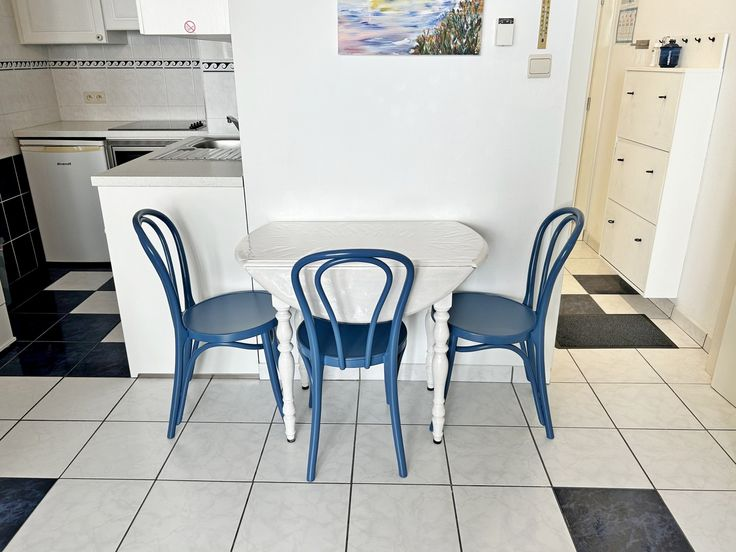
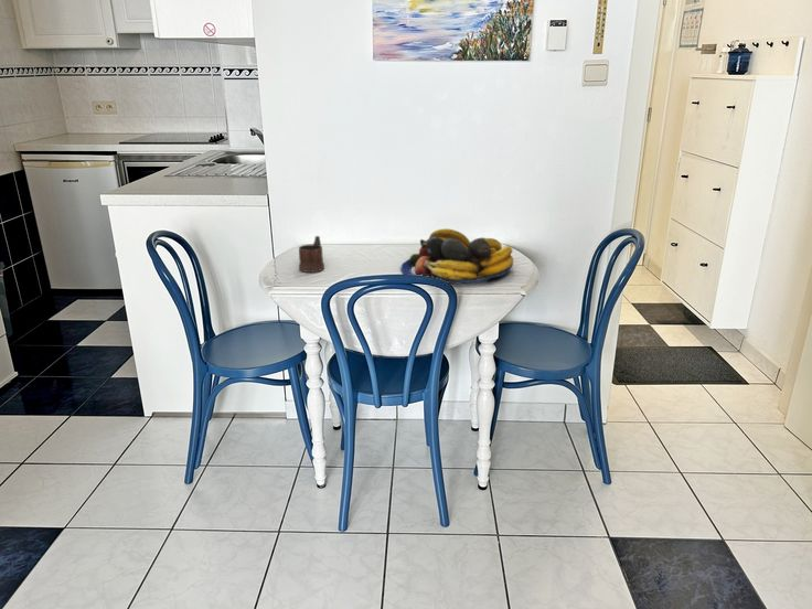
+ fruit bowl (455, 248)
+ mug (312, 253)
